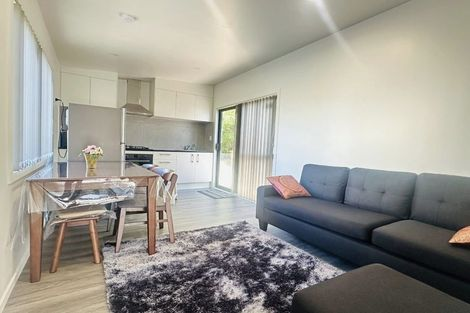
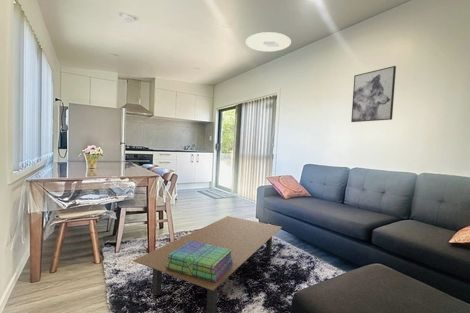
+ wall art (372, 96)
+ coffee table (222, 247)
+ stack of books (201, 258)
+ ceiling light (268, 40)
